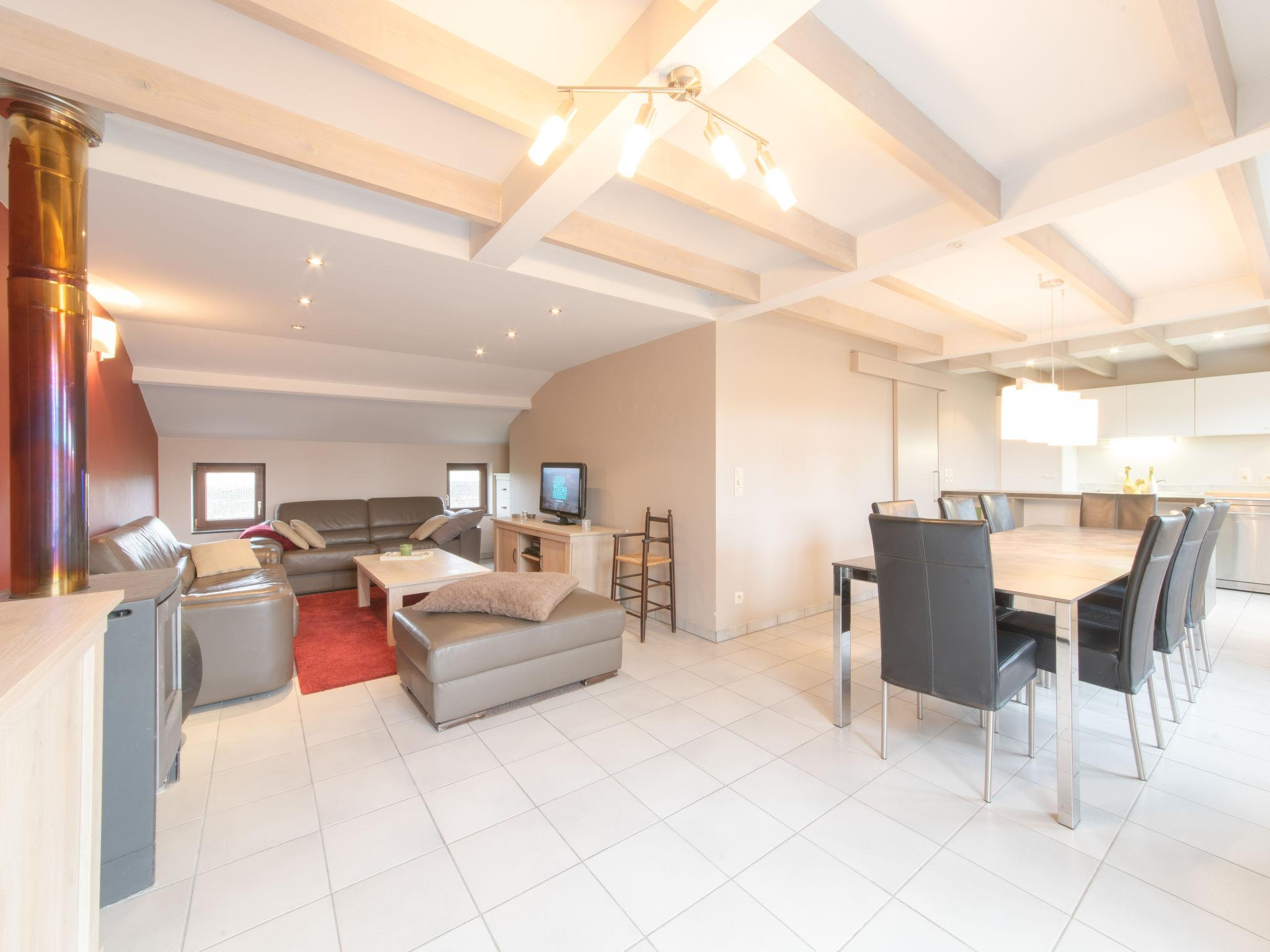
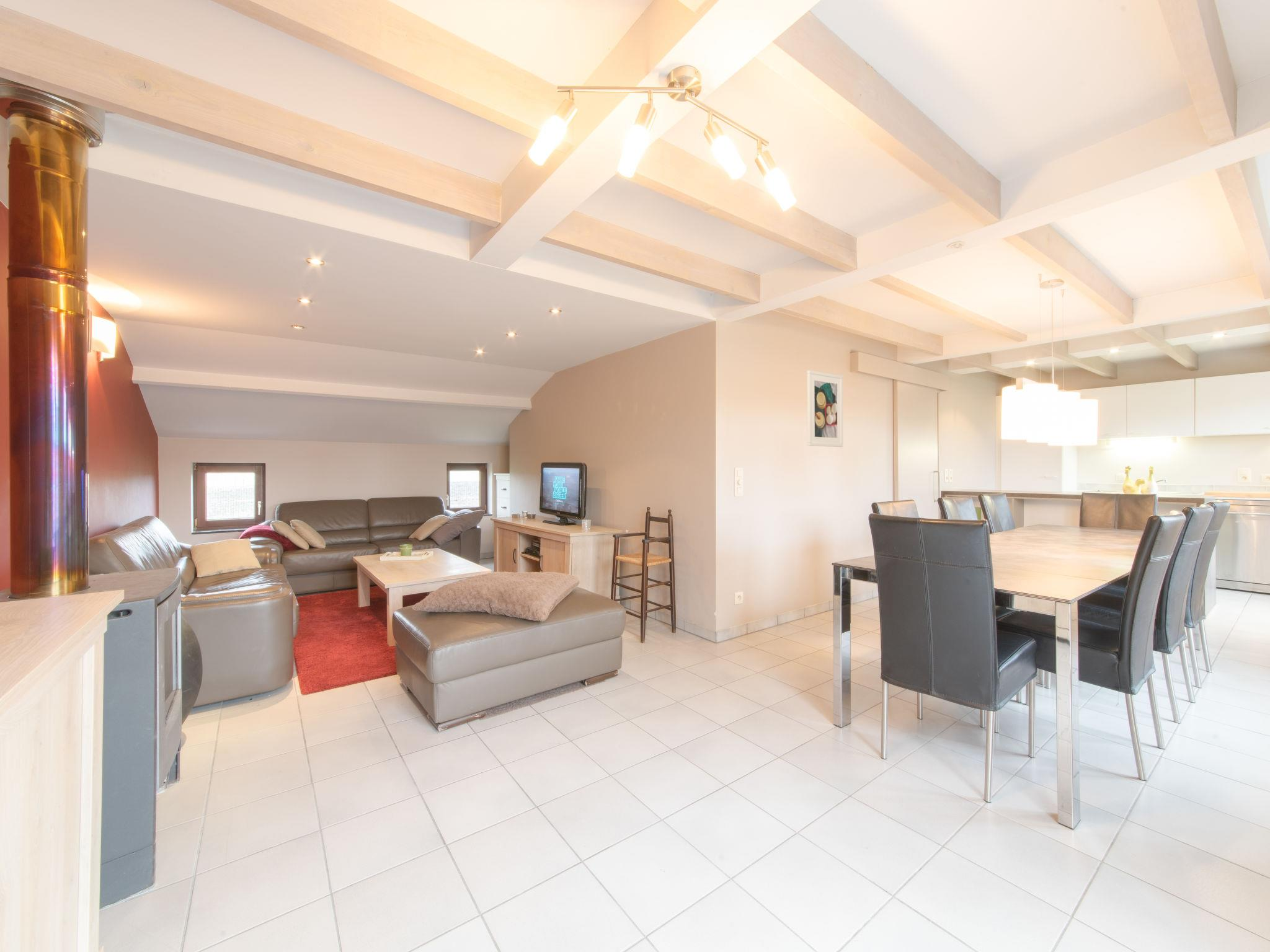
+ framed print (825, 410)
